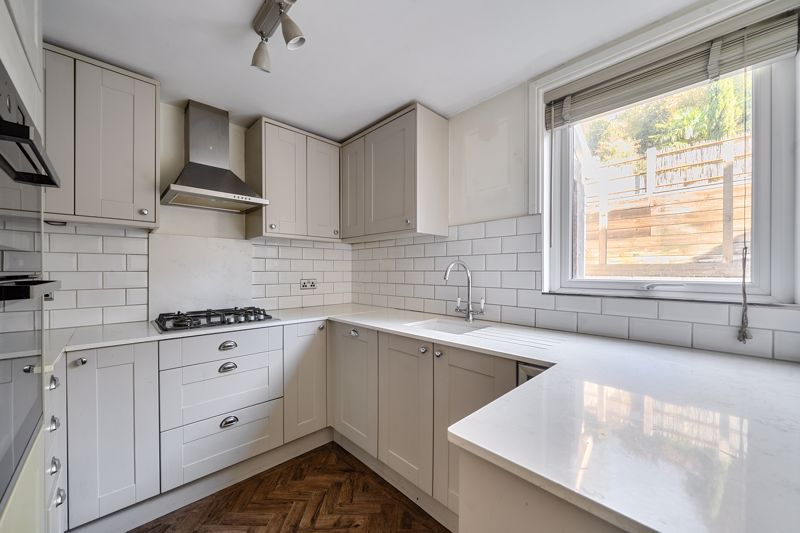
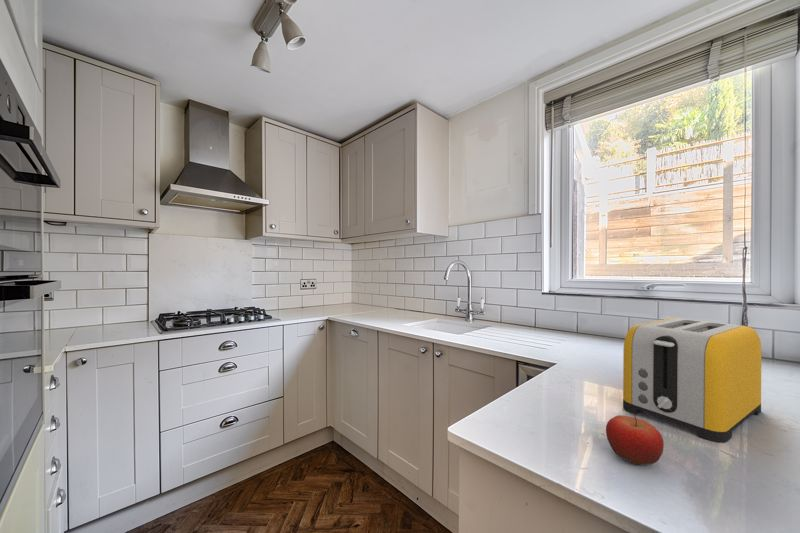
+ toaster (689, 367)
+ fruit (633, 436)
